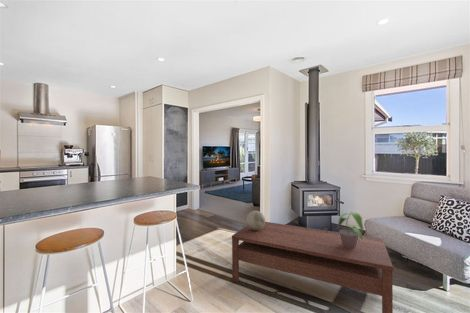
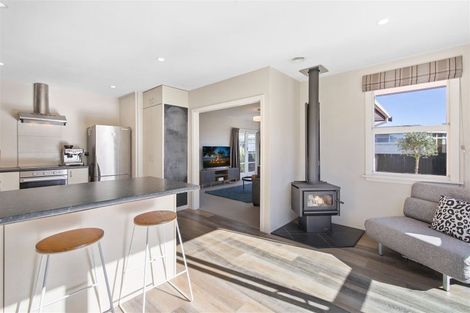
- potted plant (349, 226)
- coffee table (305, 260)
- decorative sphere (255, 220)
